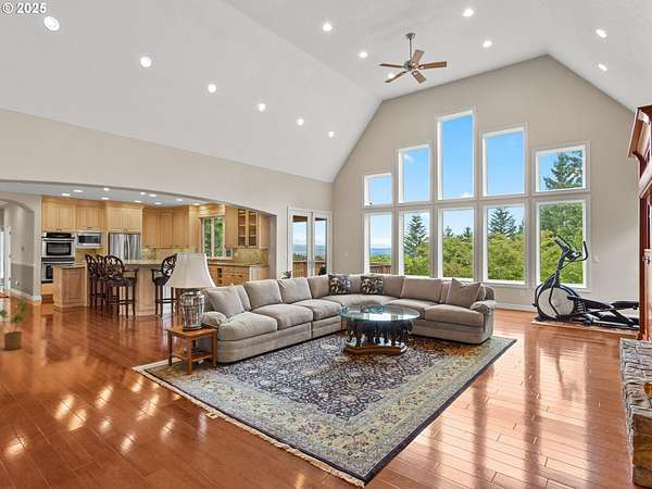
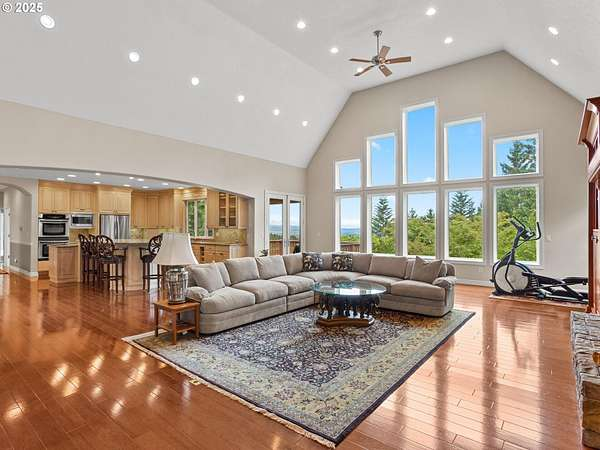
- house plant (15, 325)
